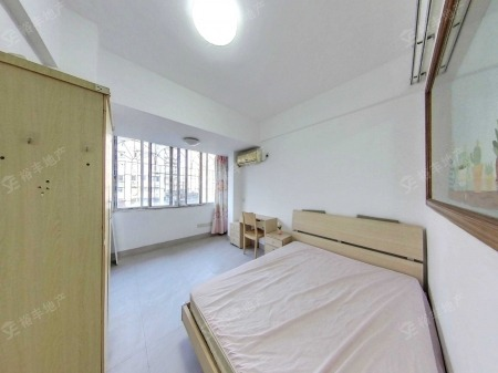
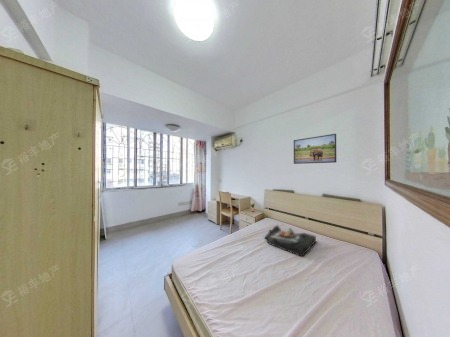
+ serving tray (287, 234)
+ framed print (312, 150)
